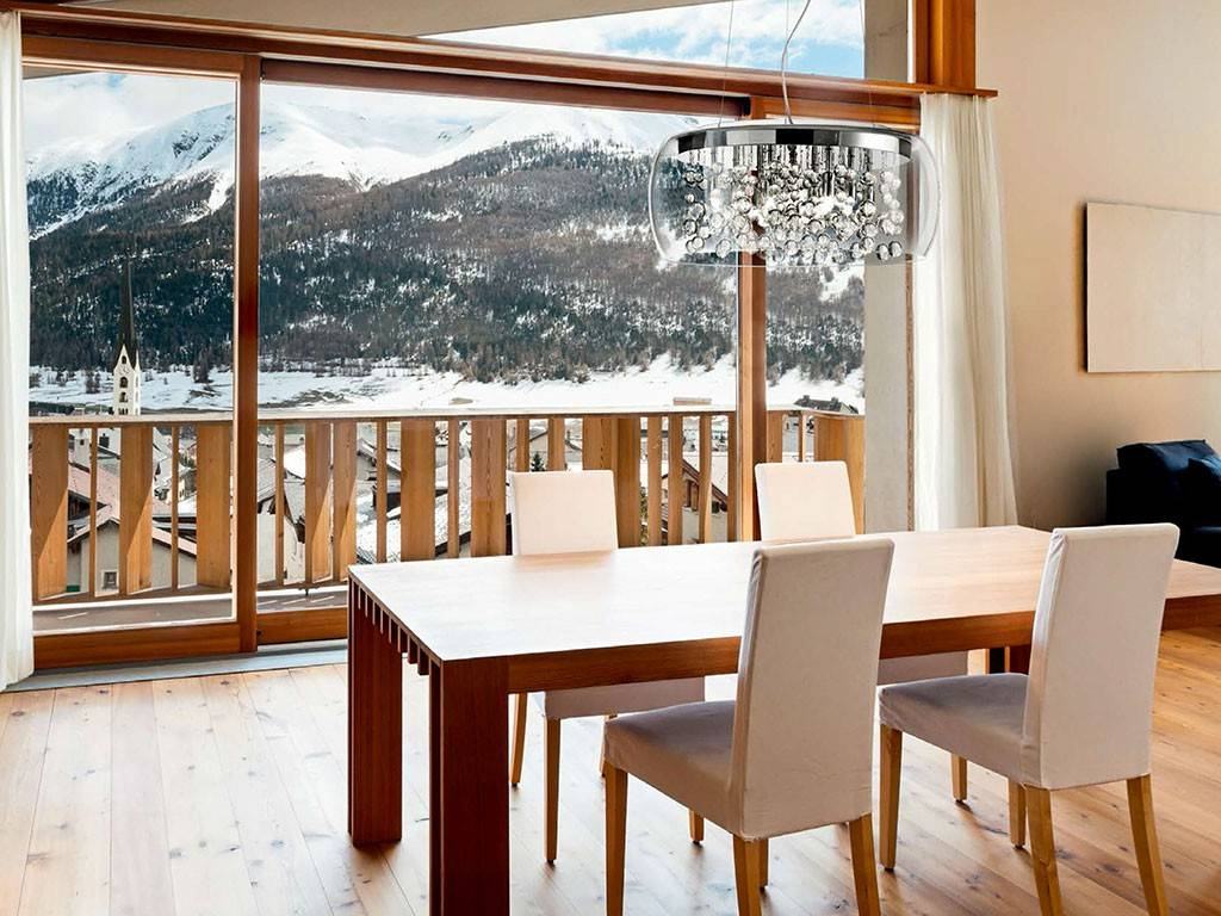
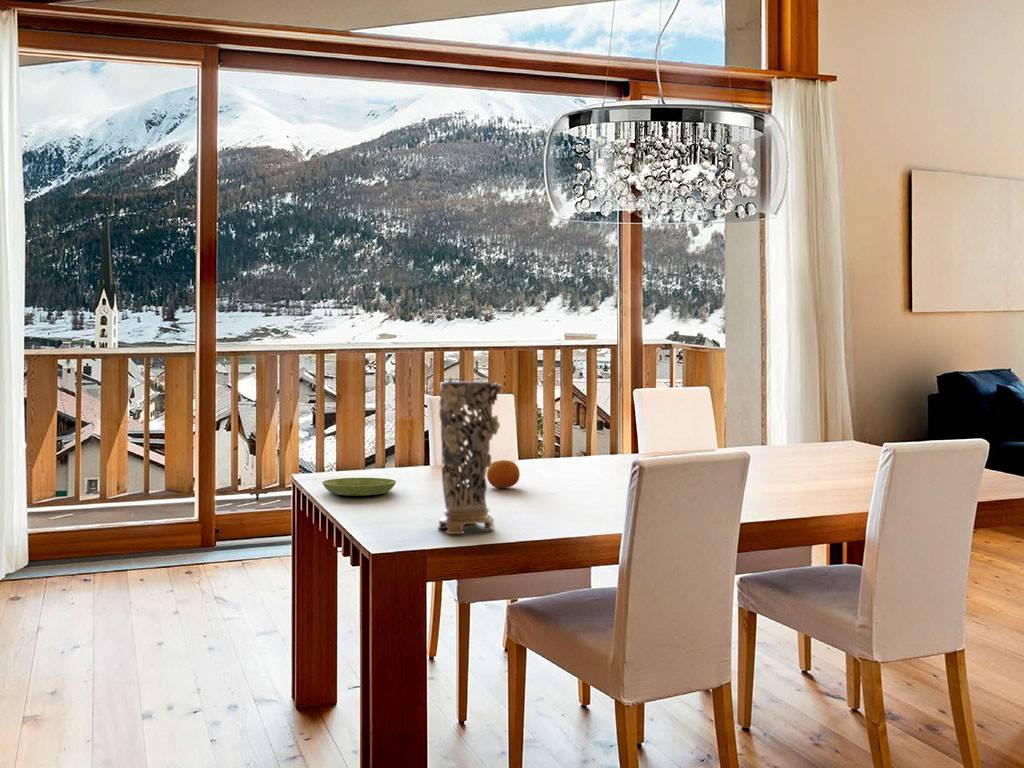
+ saucer (359, 486)
+ fruit (503, 473)
+ decorative vase (470, 455)
